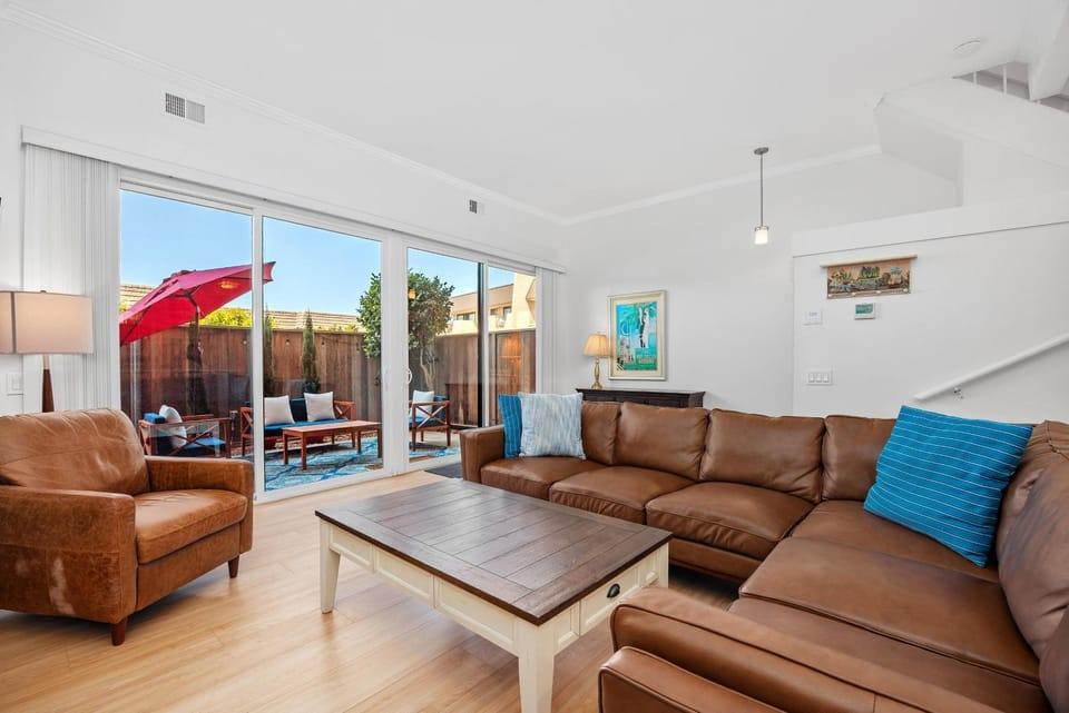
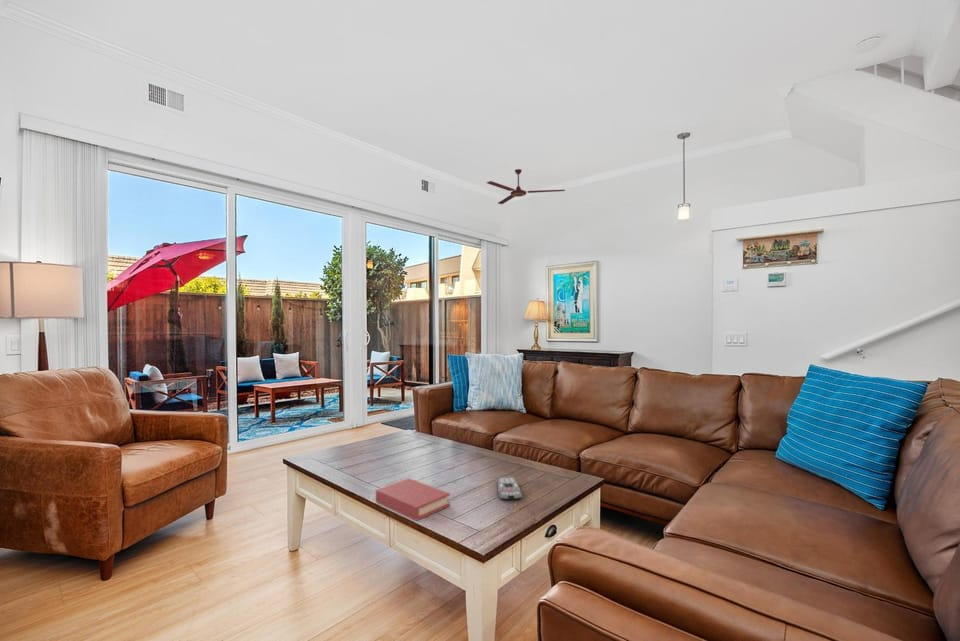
+ ceiling fan (519, 186)
+ remote control (508, 487)
+ book (412, 497)
